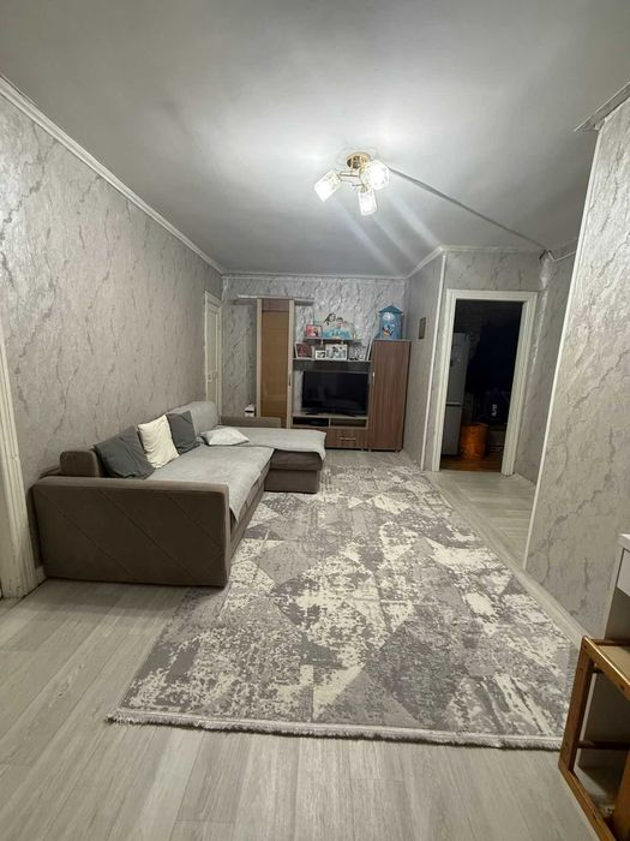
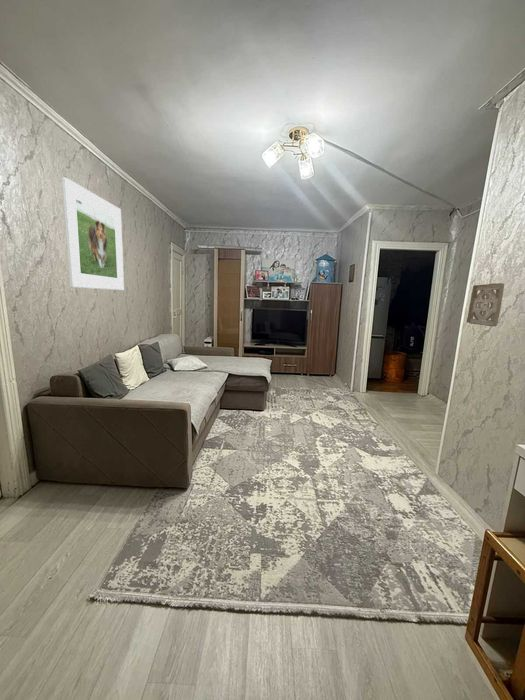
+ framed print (98, 243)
+ wall ornament (484, 305)
